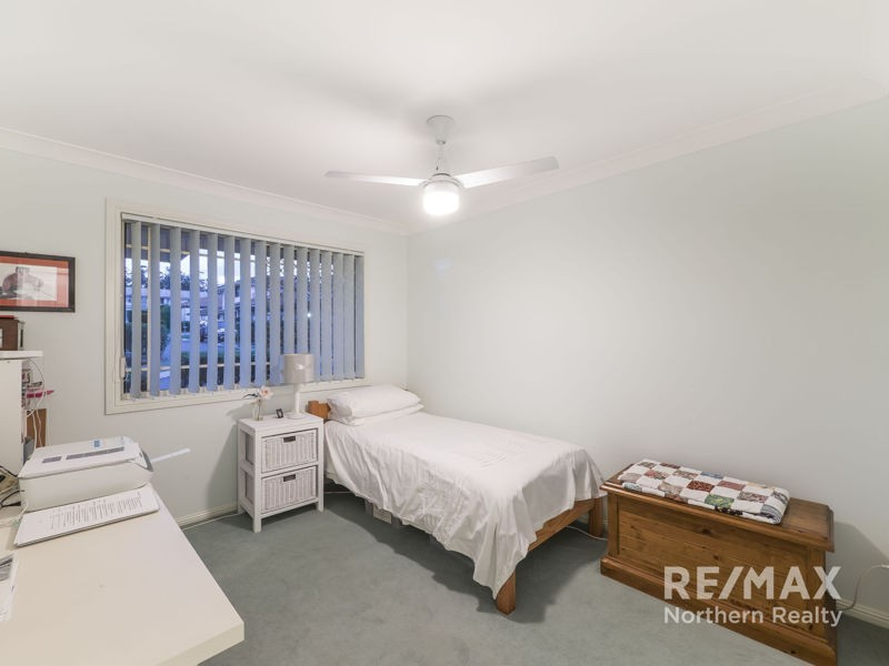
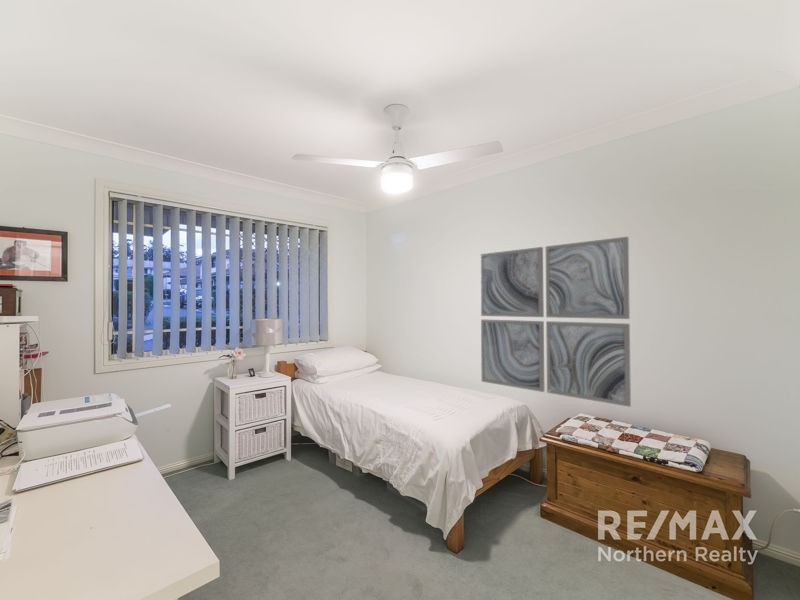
+ wall art (543, 321)
